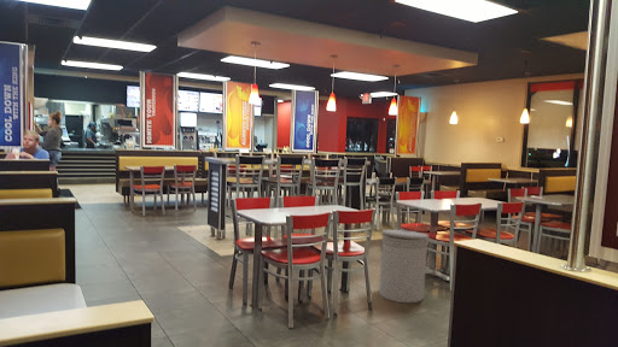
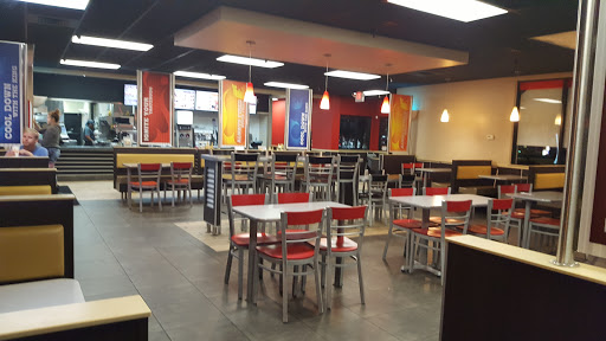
- can (403, 261)
